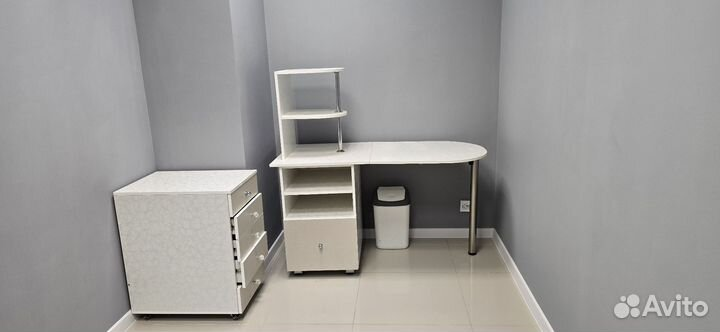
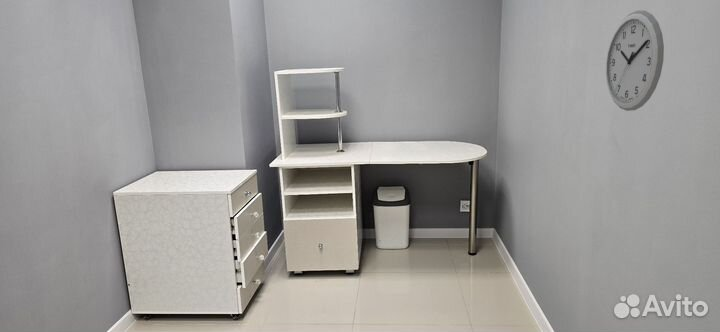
+ wall clock (630, 61)
